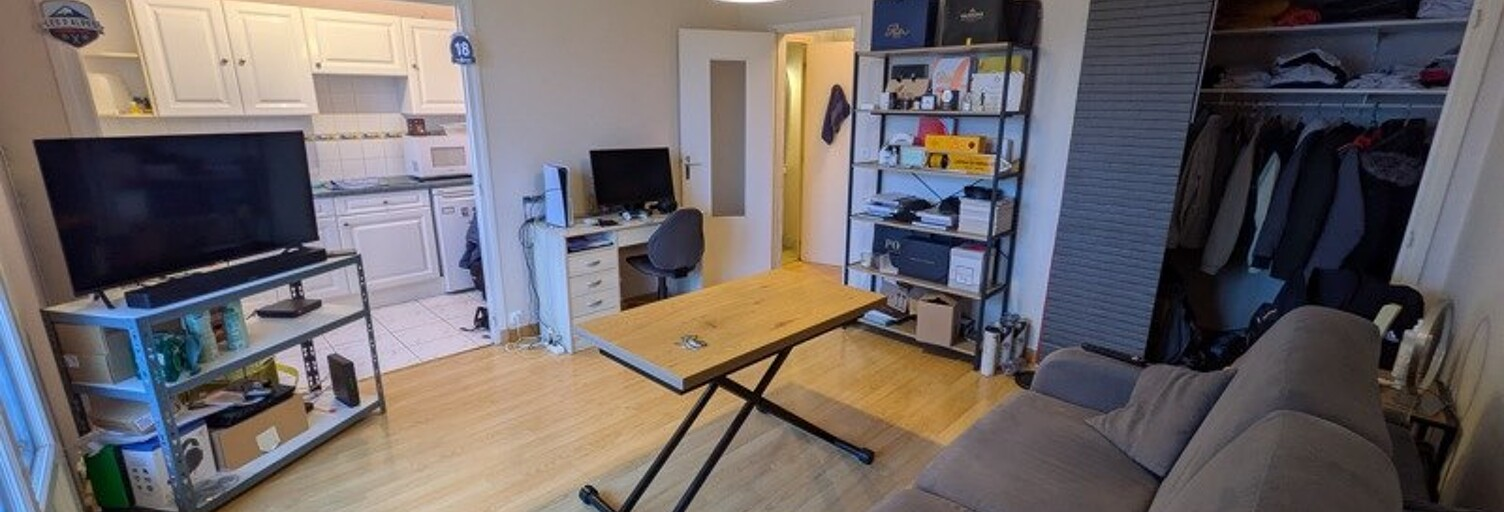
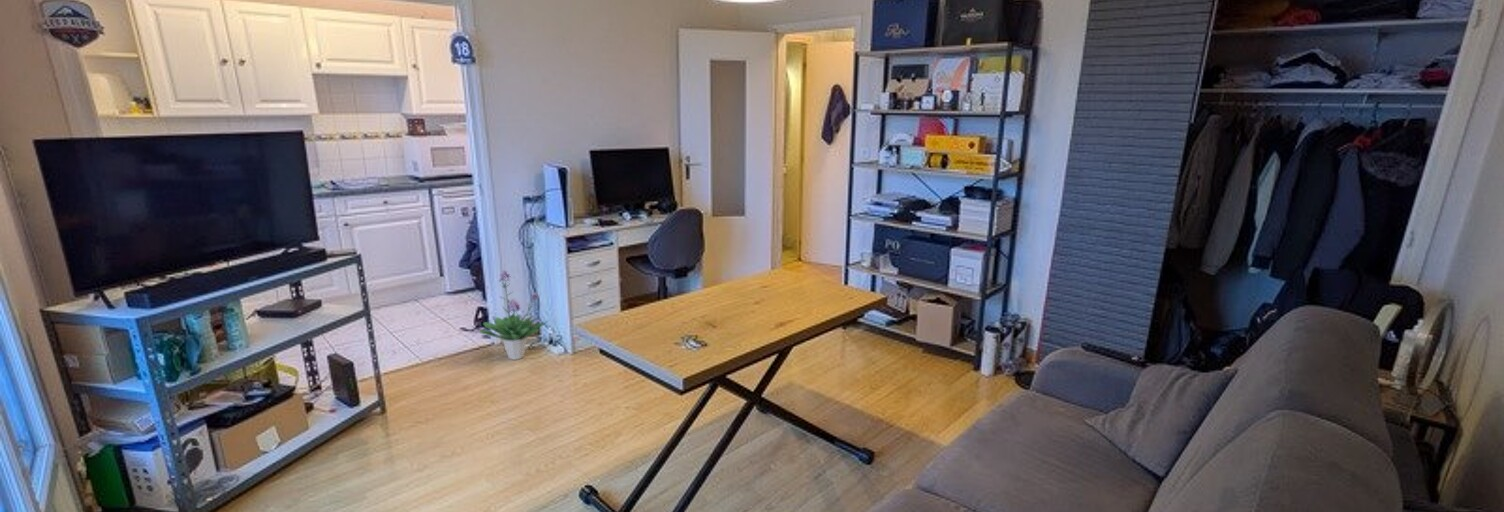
+ potted plant (512, 315)
